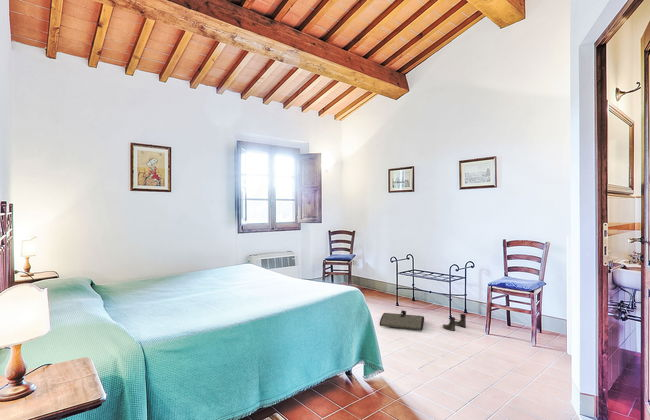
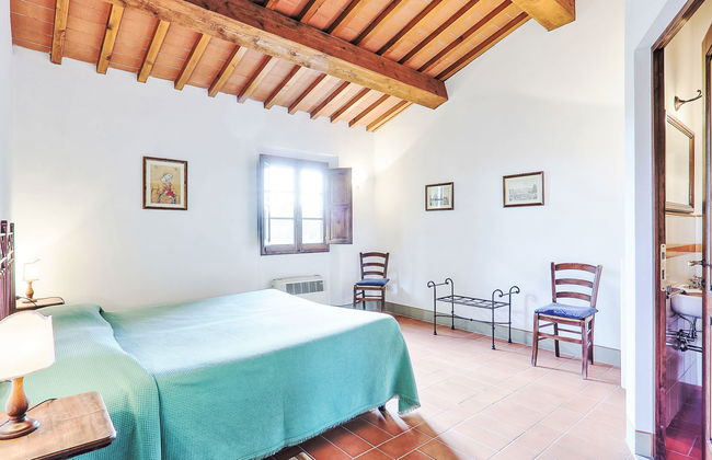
- boots (454, 321)
- tool roll (402, 317)
